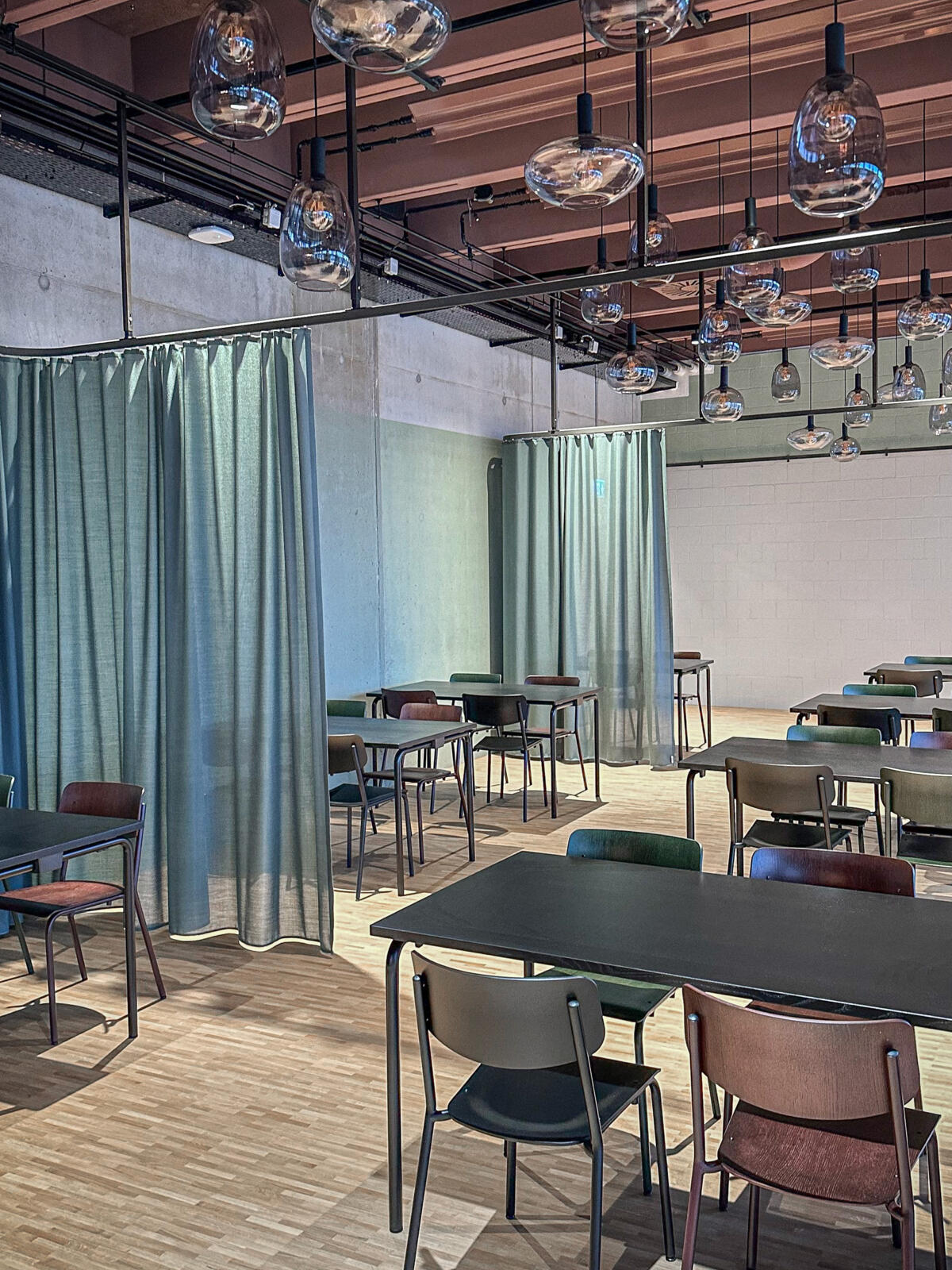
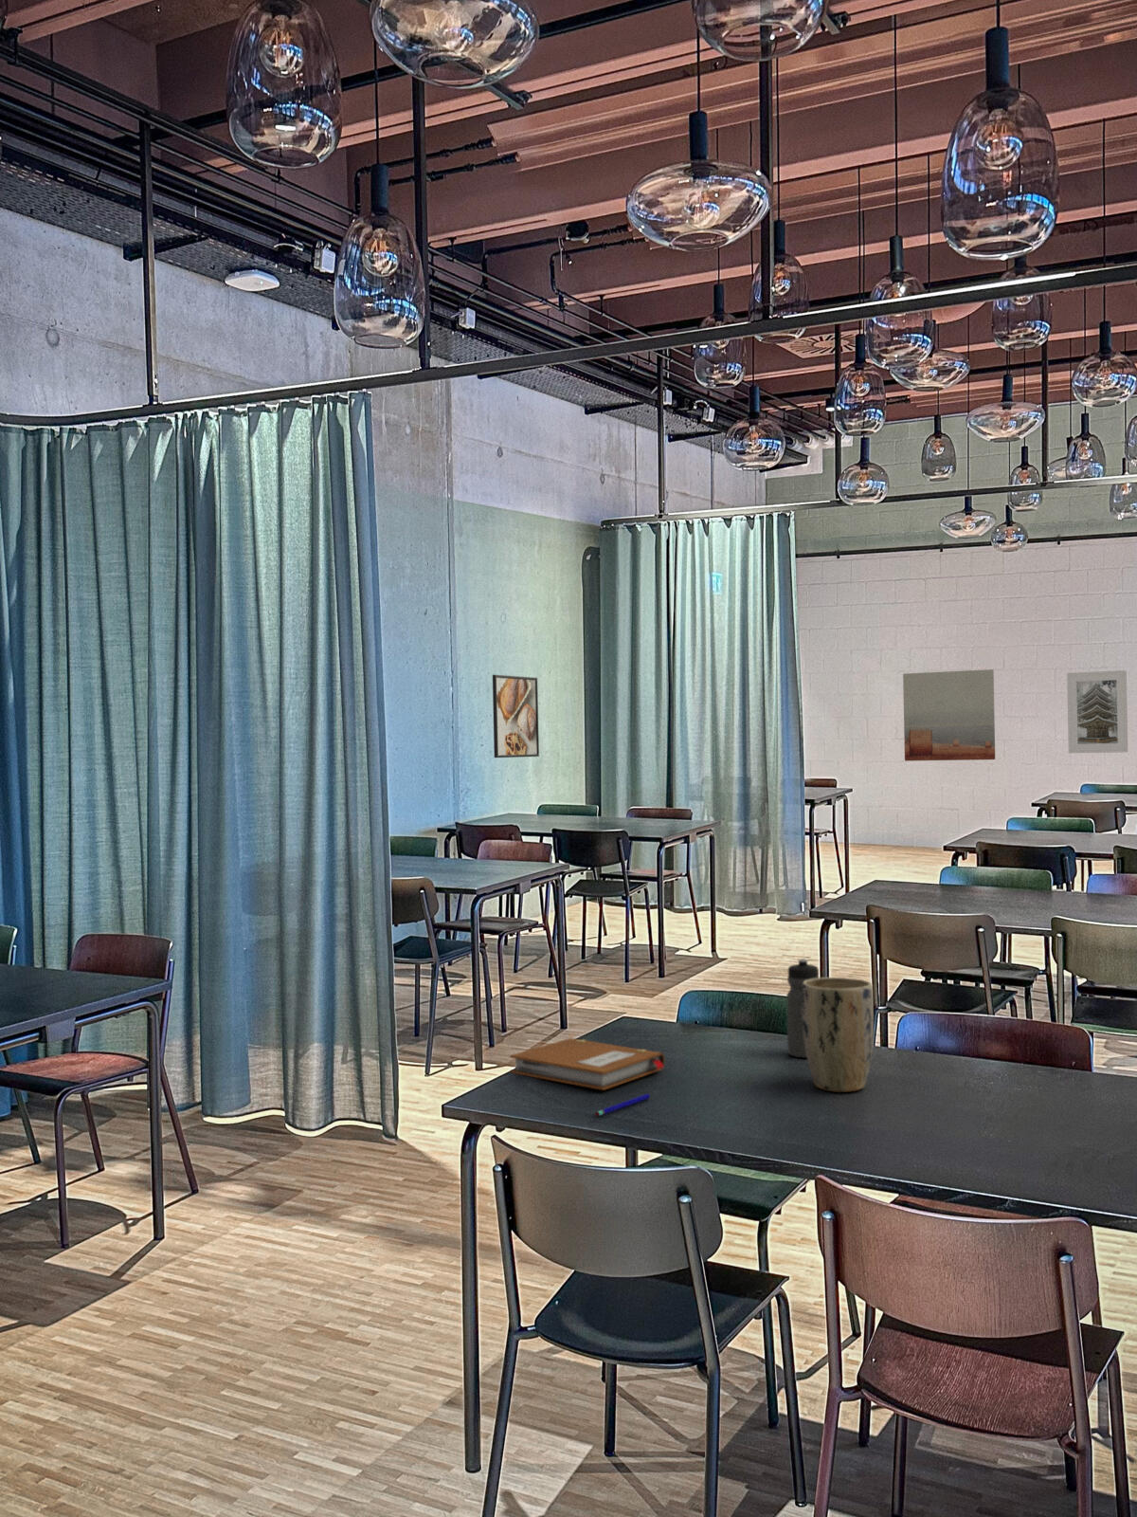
+ pen (622, 1105)
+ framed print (516, 715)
+ plant pot (837, 1033)
+ wall art (948, 715)
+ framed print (1096, 712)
+ notebook (590, 1062)
+ water bottle (801, 1005)
